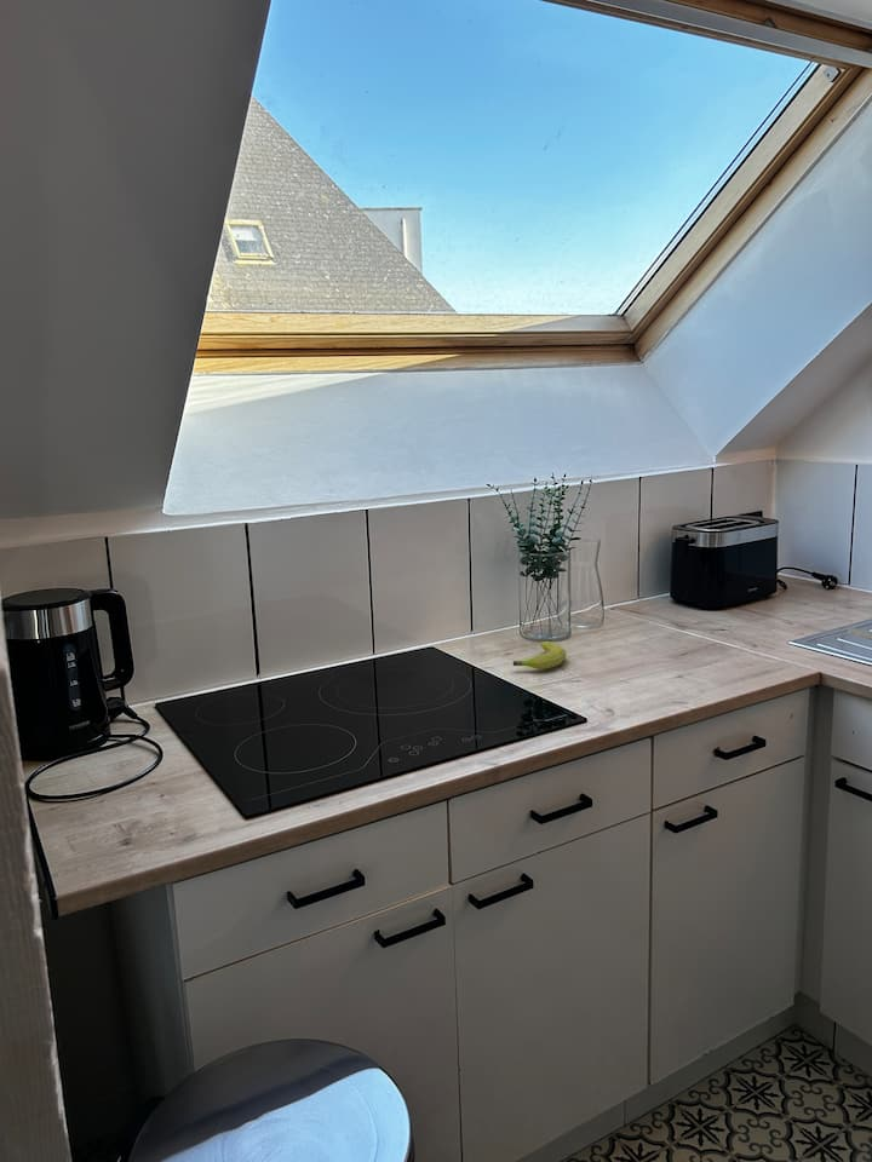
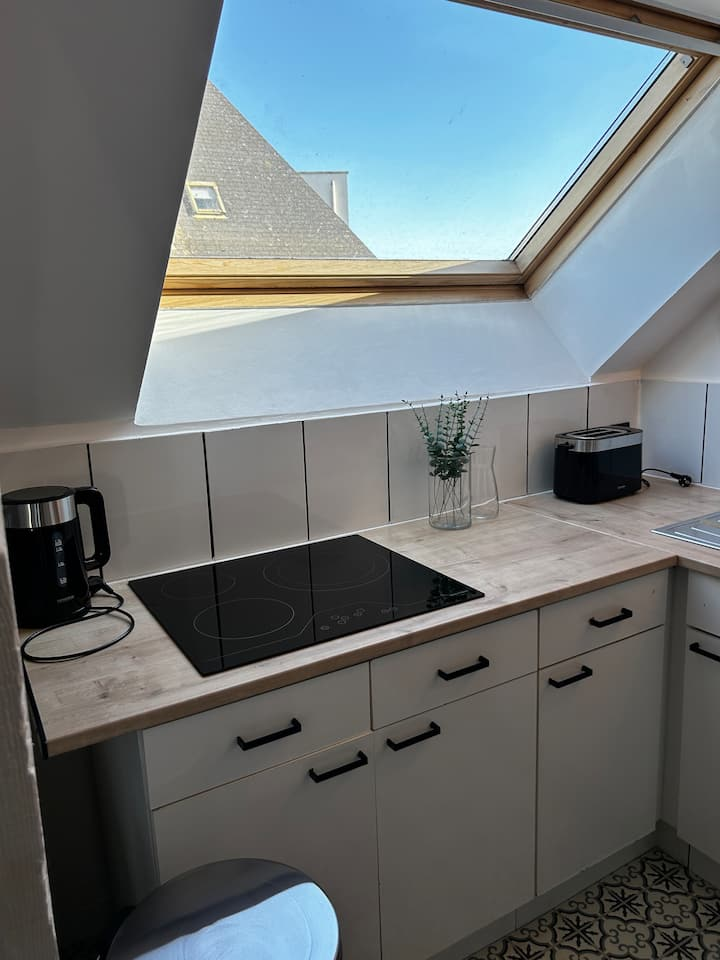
- fruit (538, 656)
